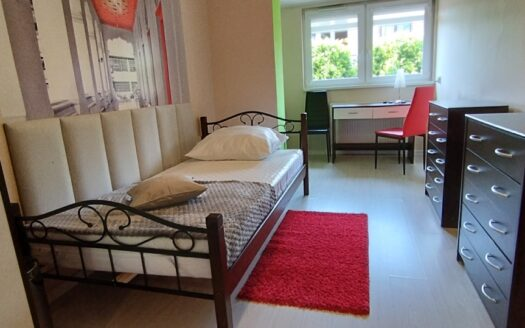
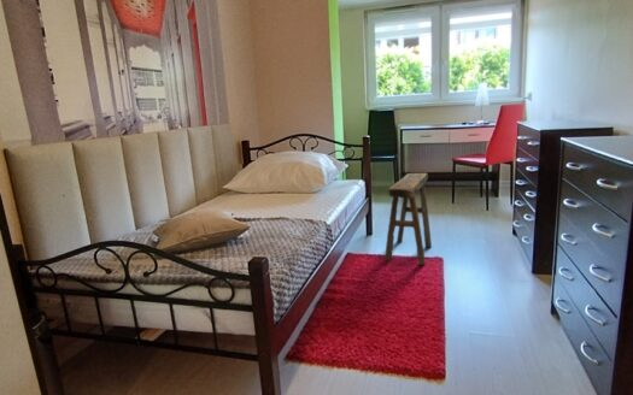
+ stool (405, 214)
